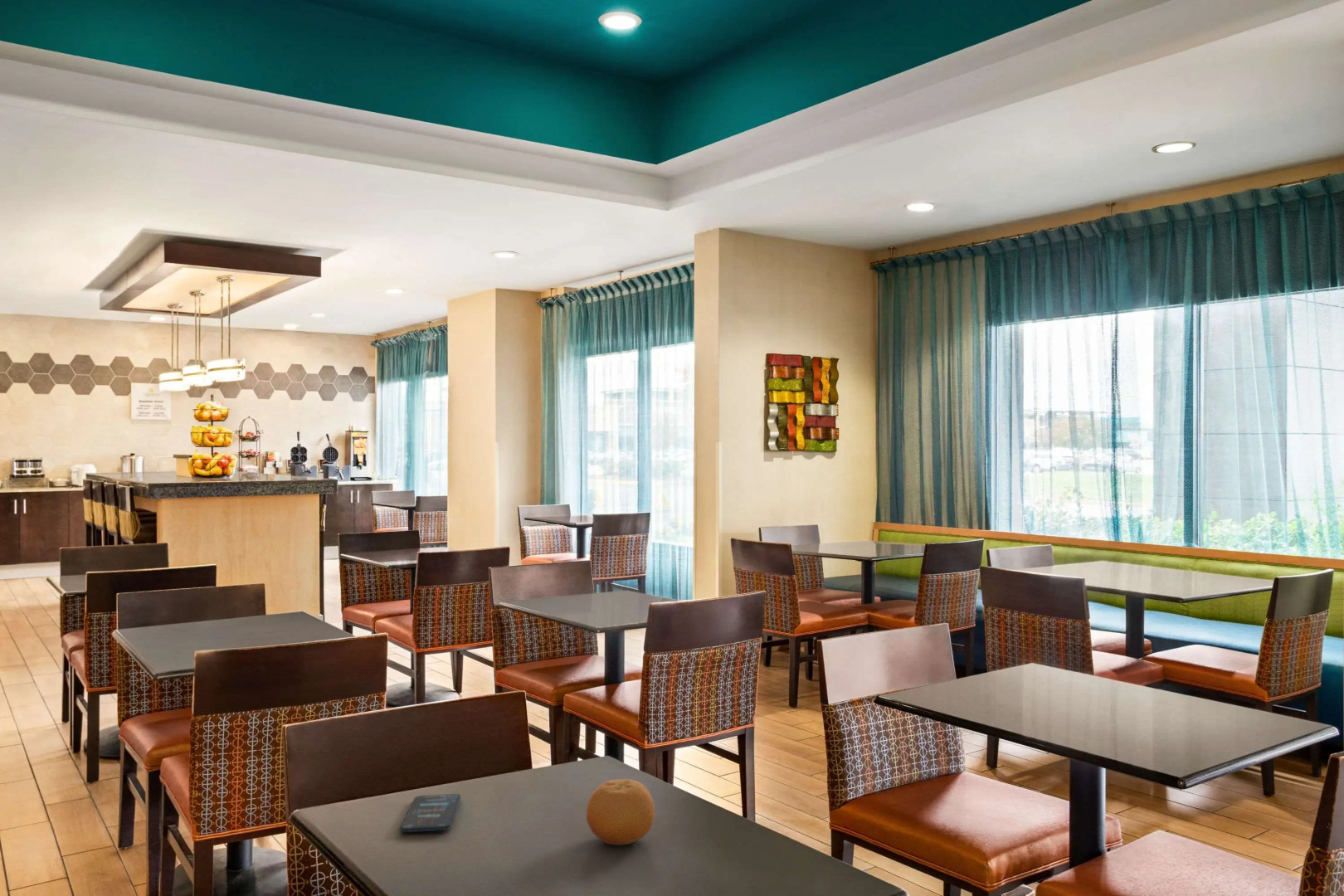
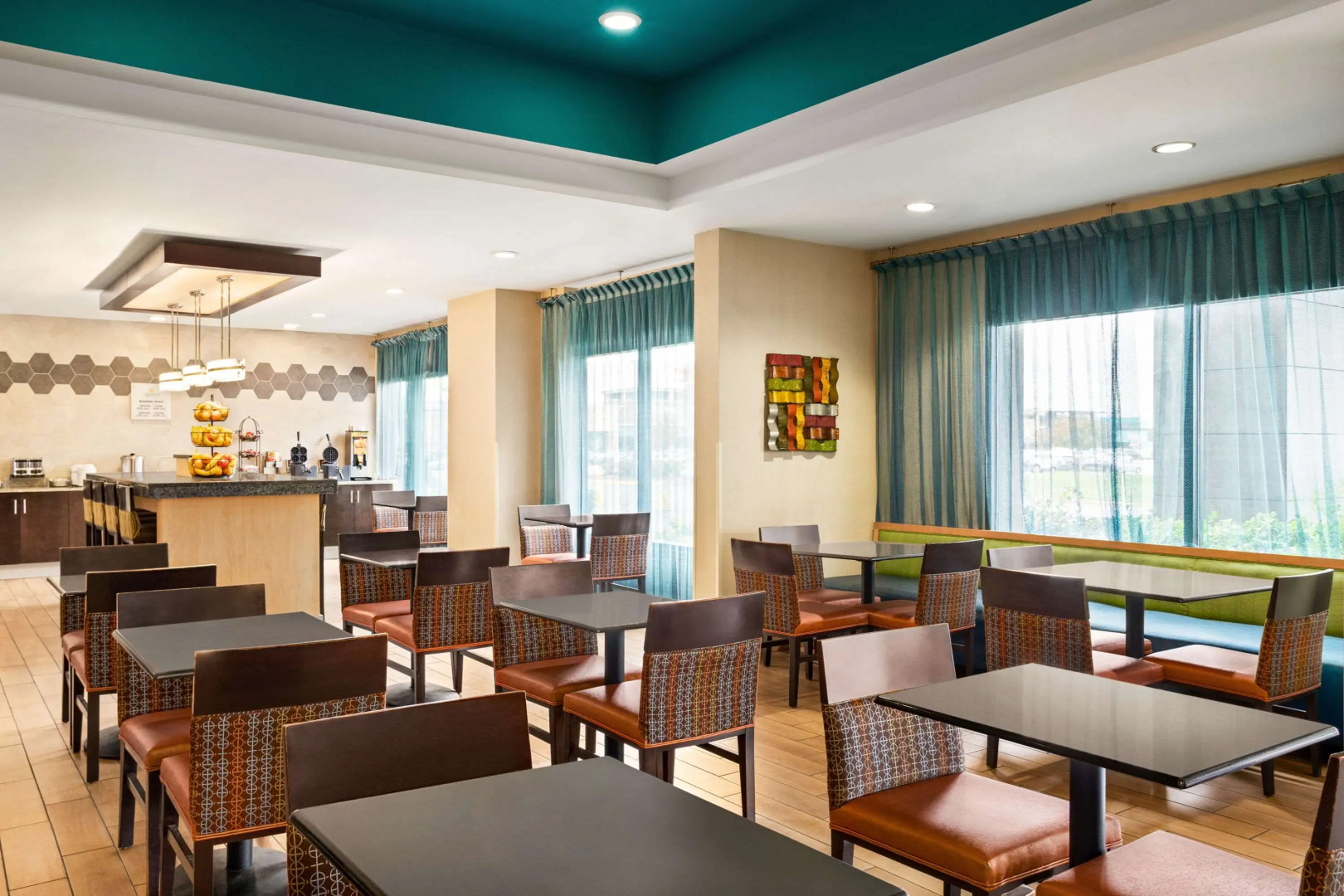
- smartphone (431, 812)
- fruit (621, 811)
